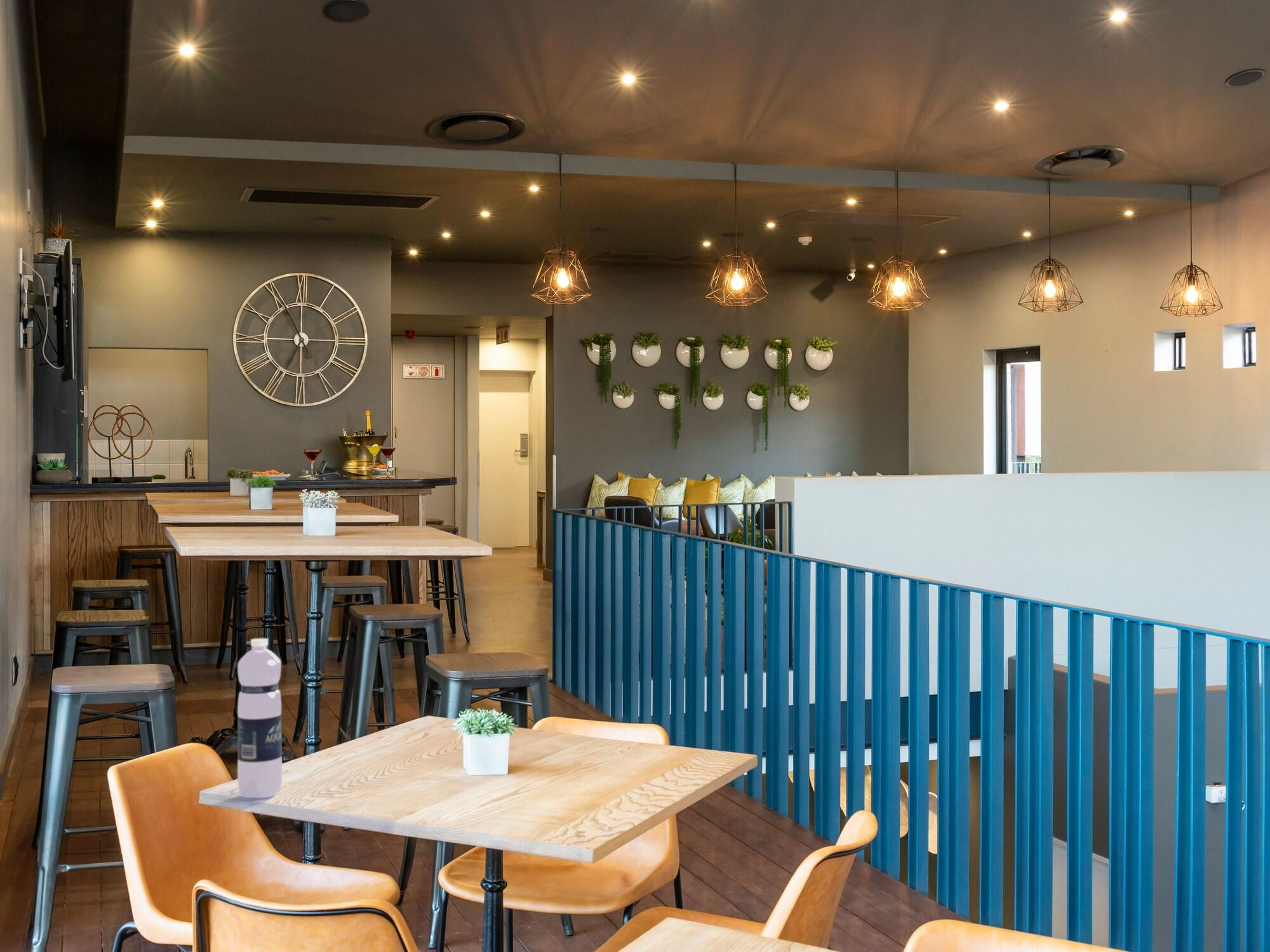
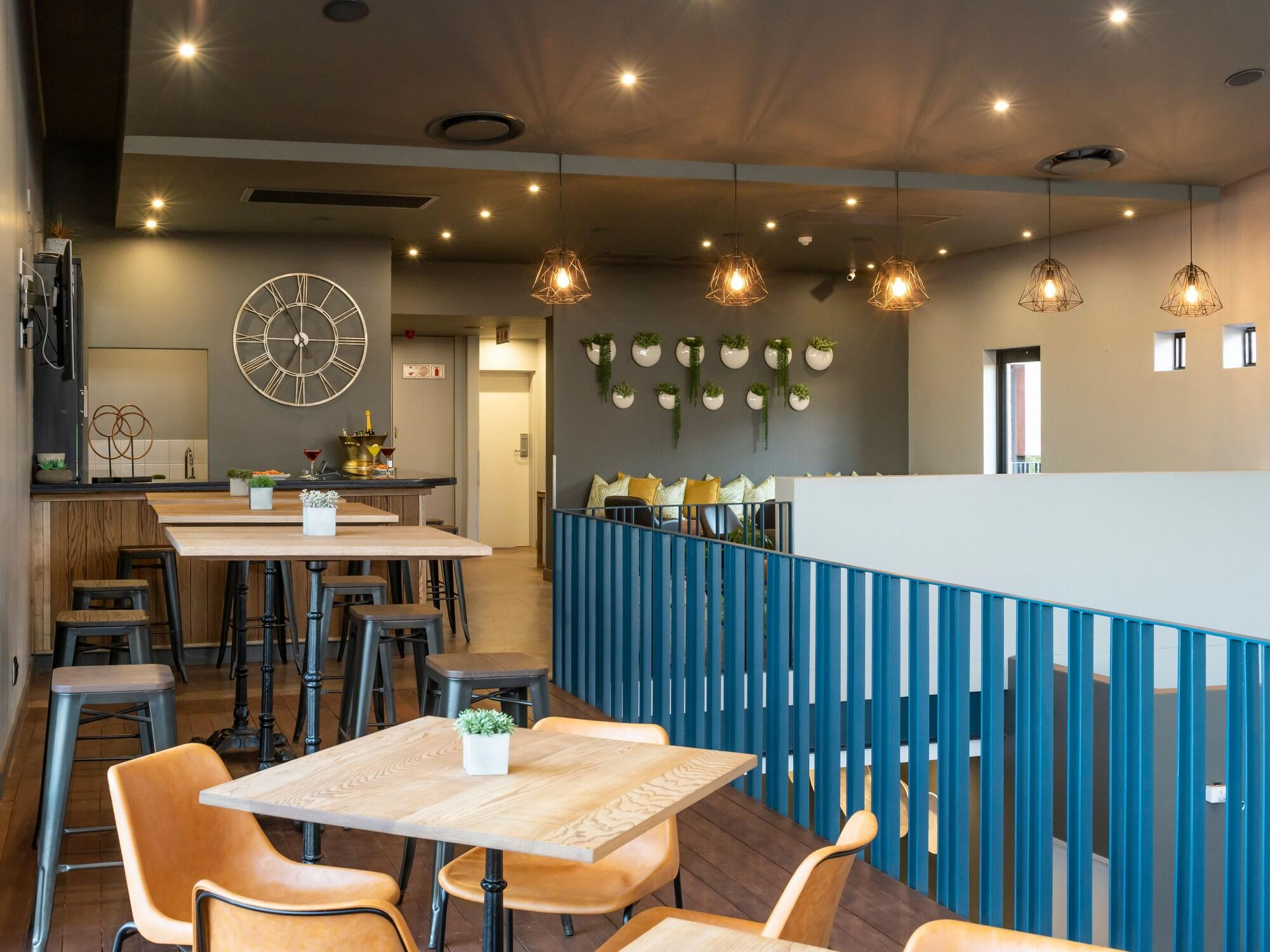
- water bottle (260, 717)
